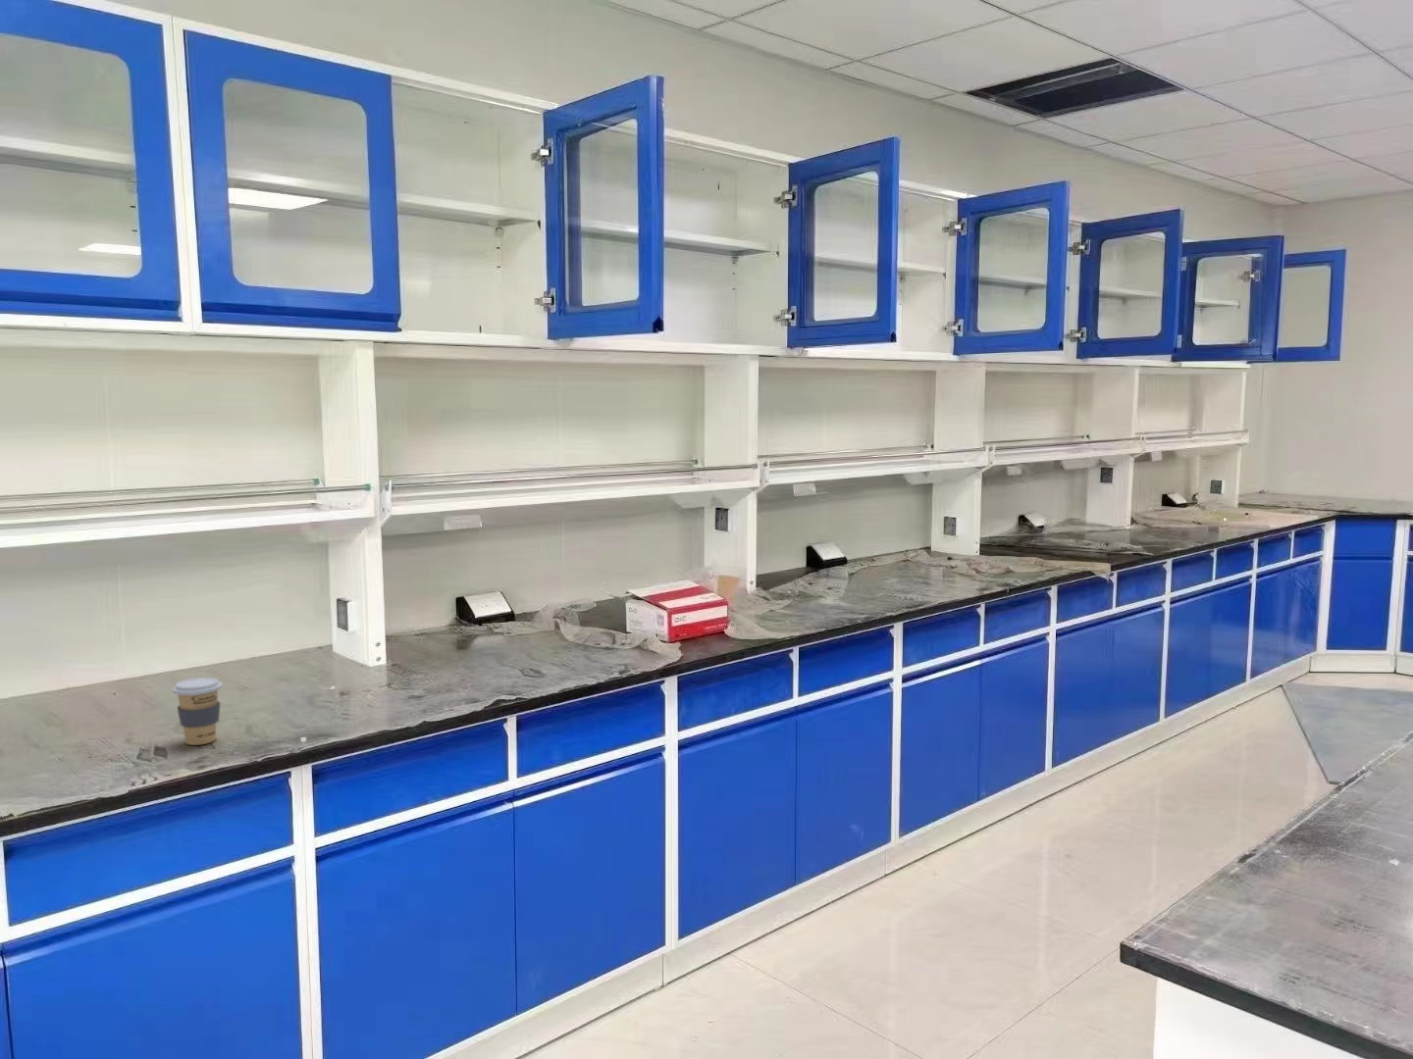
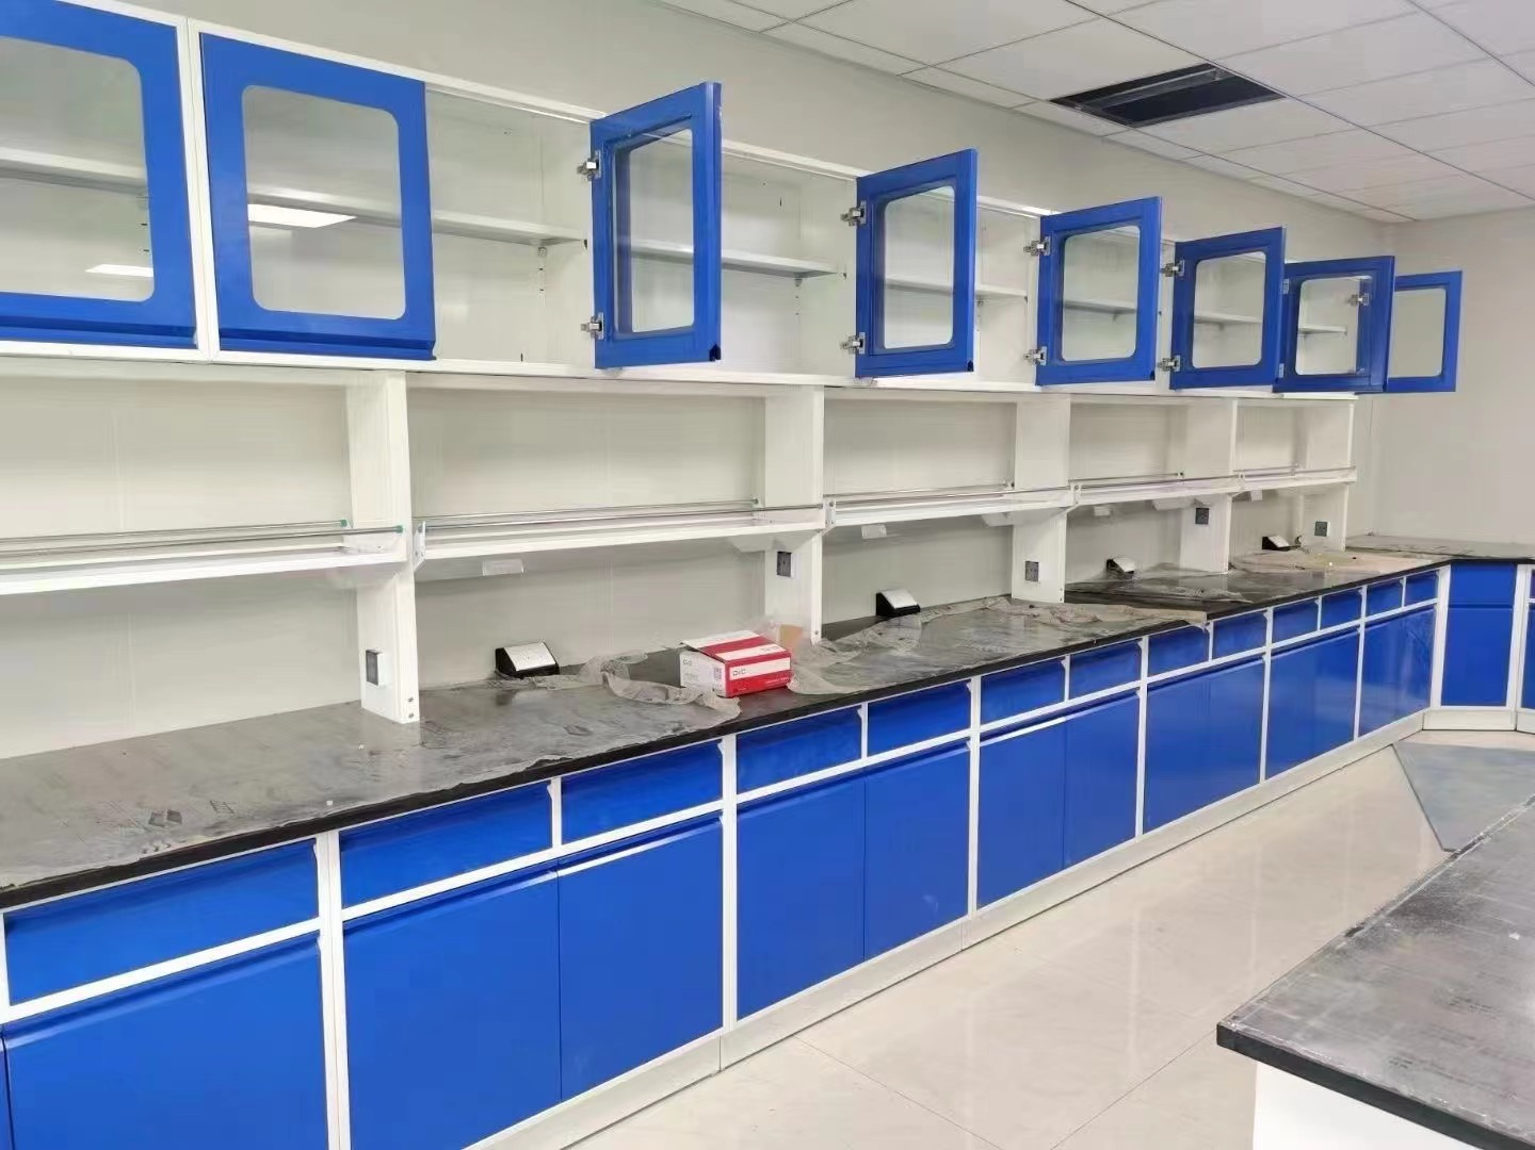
- coffee cup (198, 711)
